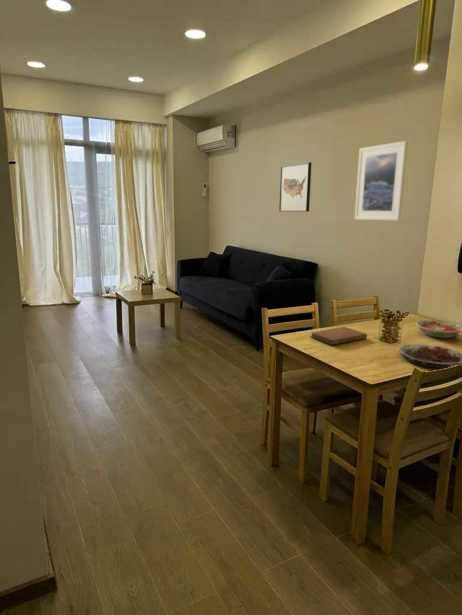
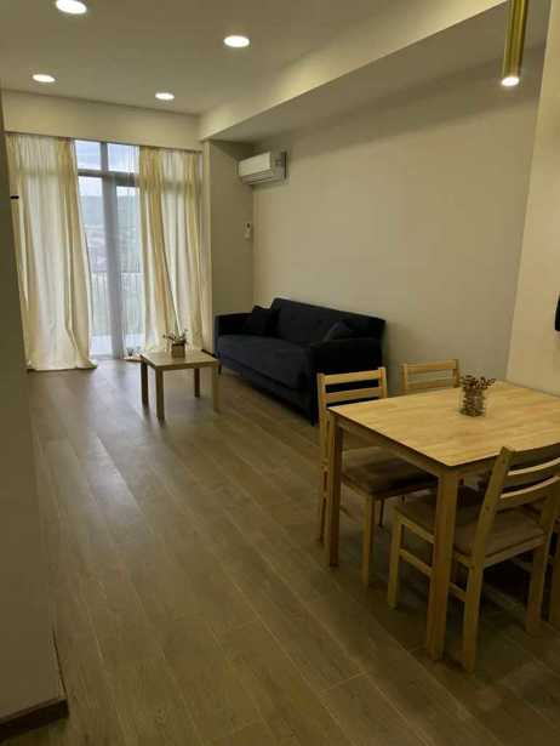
- bowl (439, 329)
- wall art (294, 188)
- plate (431, 353)
- notebook (338, 335)
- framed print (379, 183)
